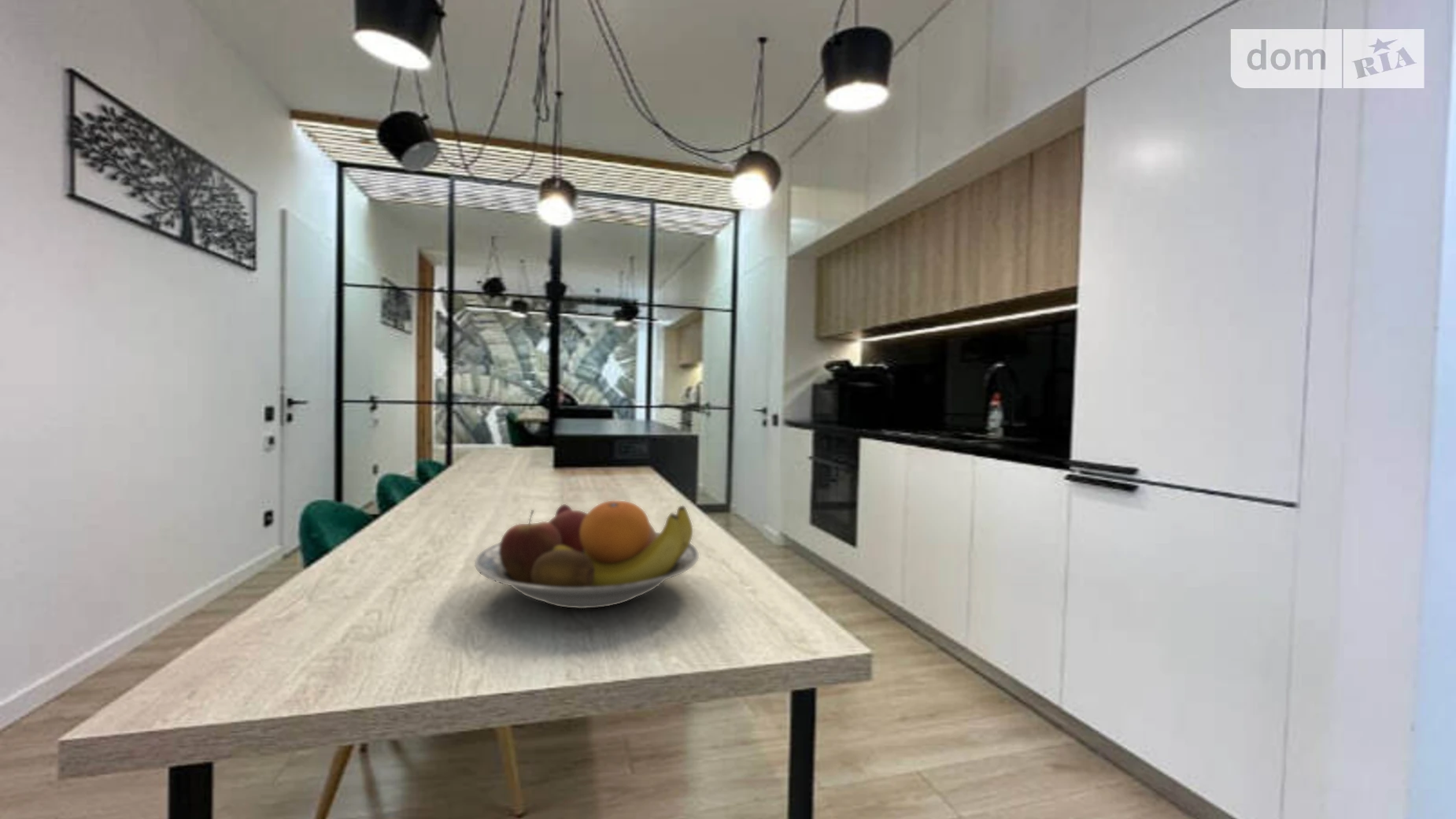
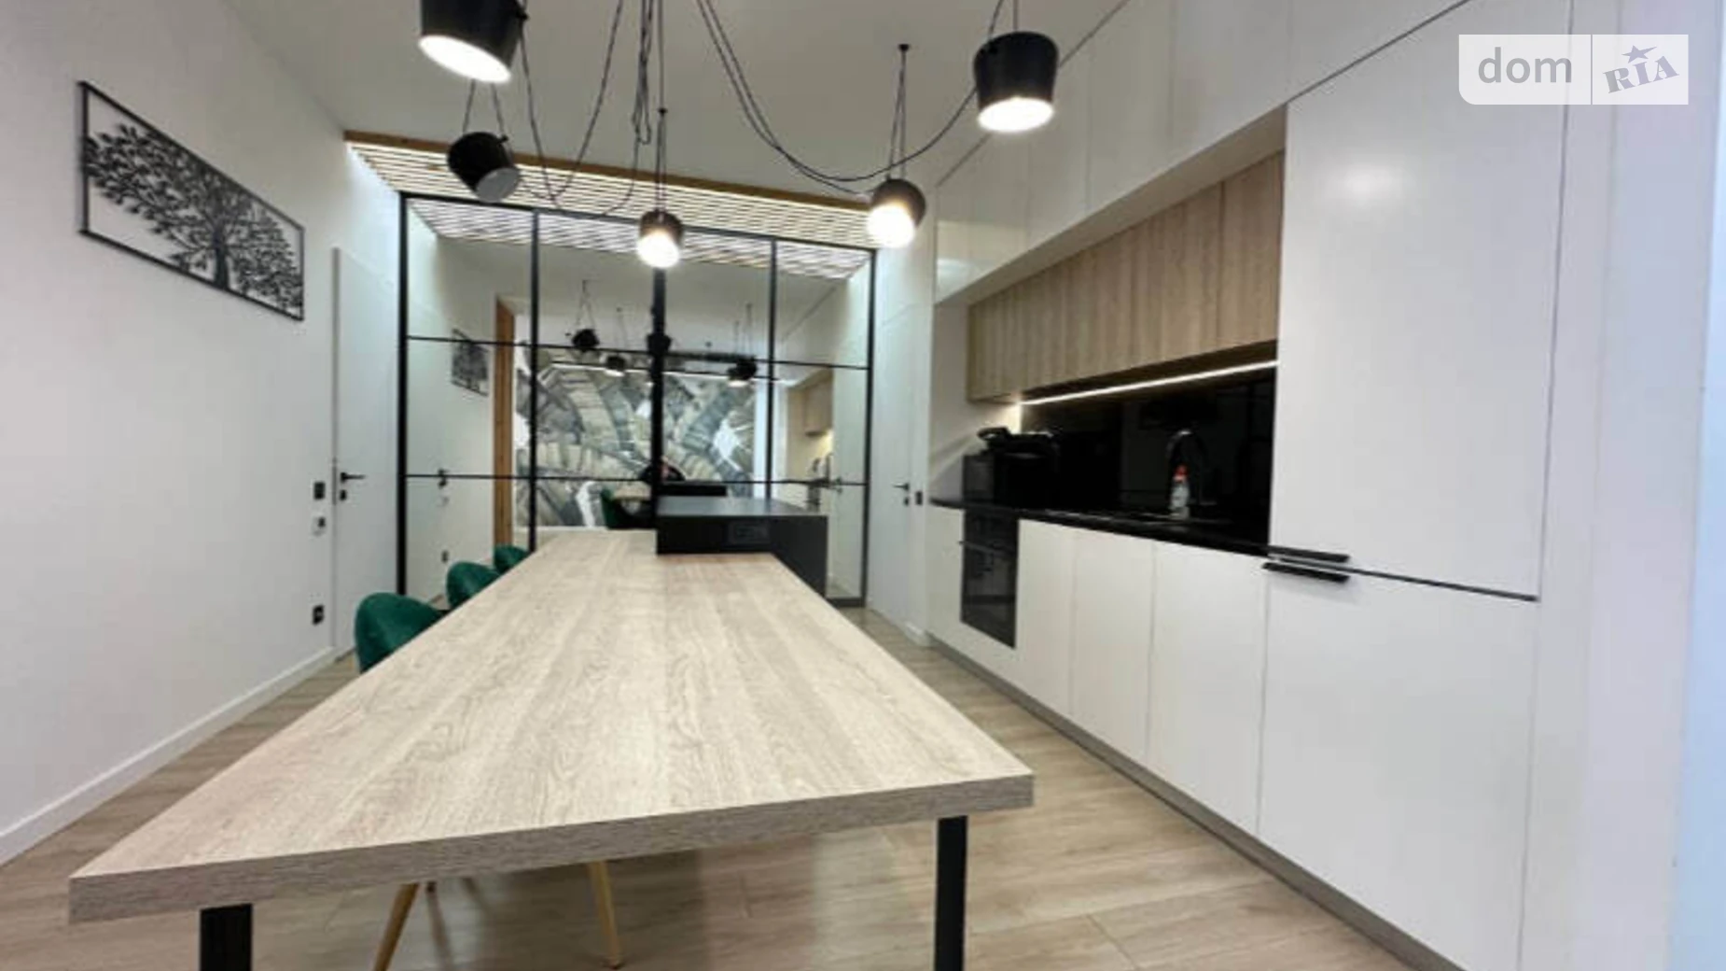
- fruit bowl (591, 543)
